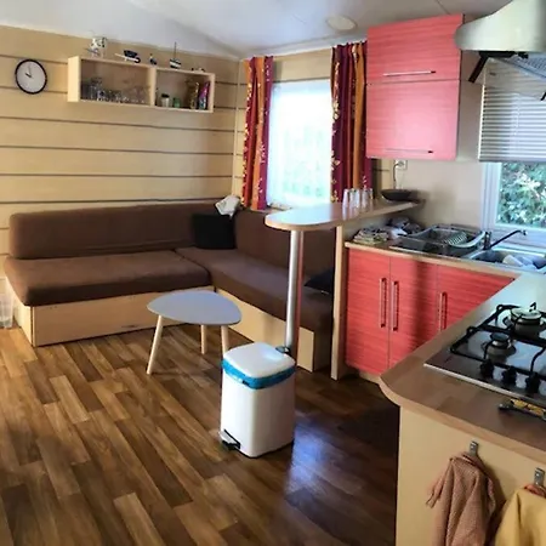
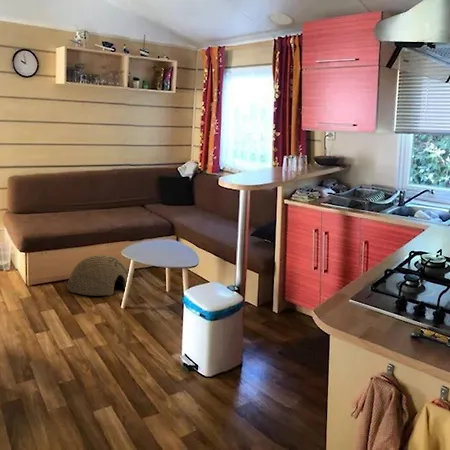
+ woven basket (99, 271)
